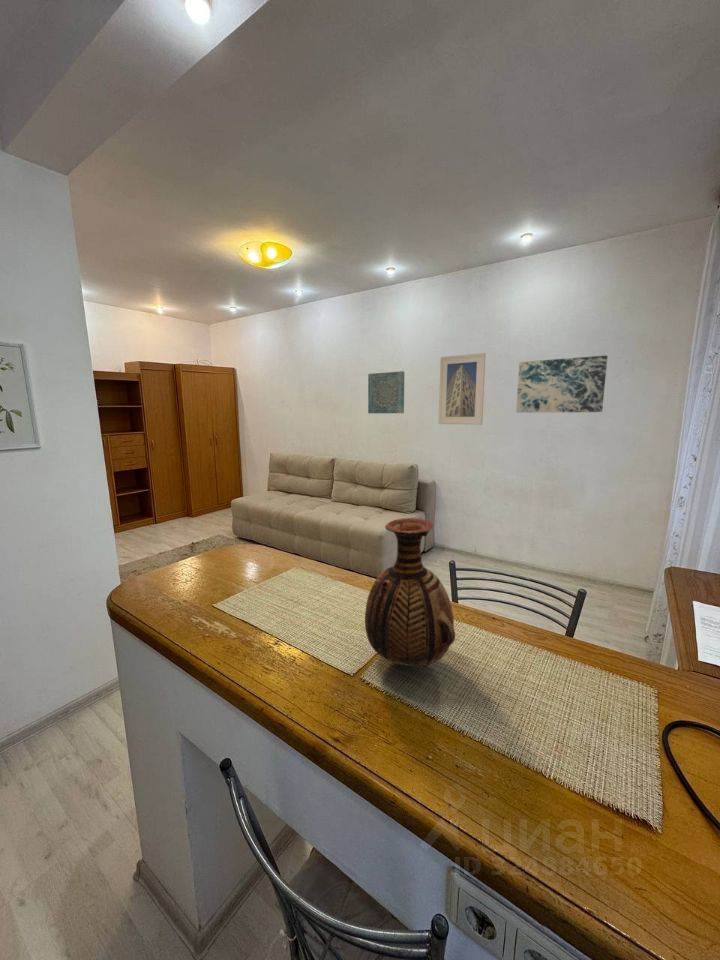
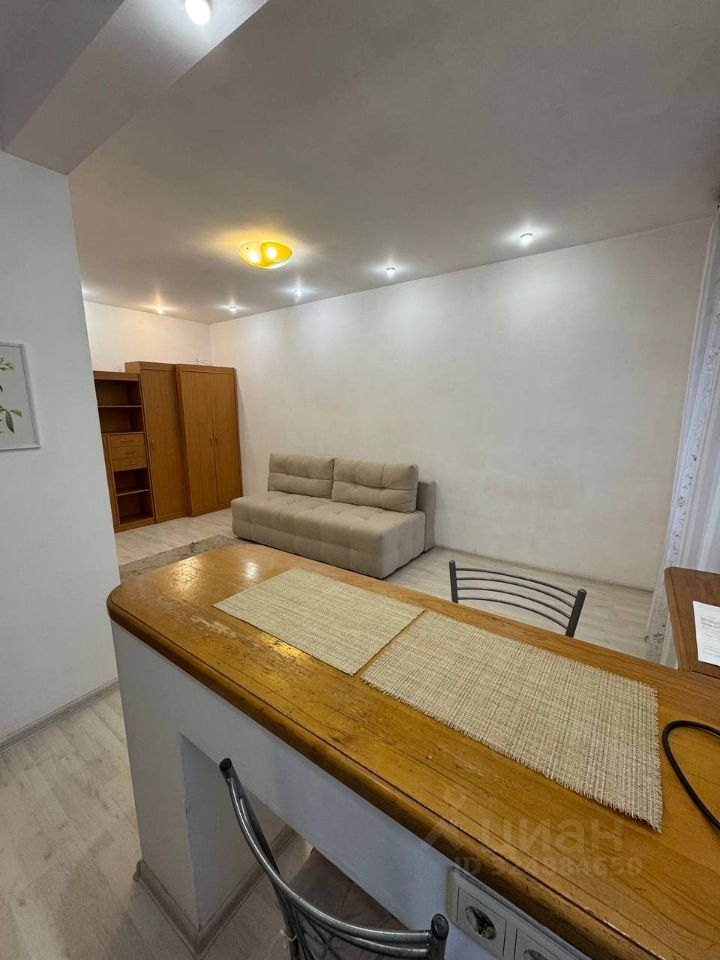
- wall art (385, 393)
- wall art (559, 386)
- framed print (461, 390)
- vase (408, 593)
